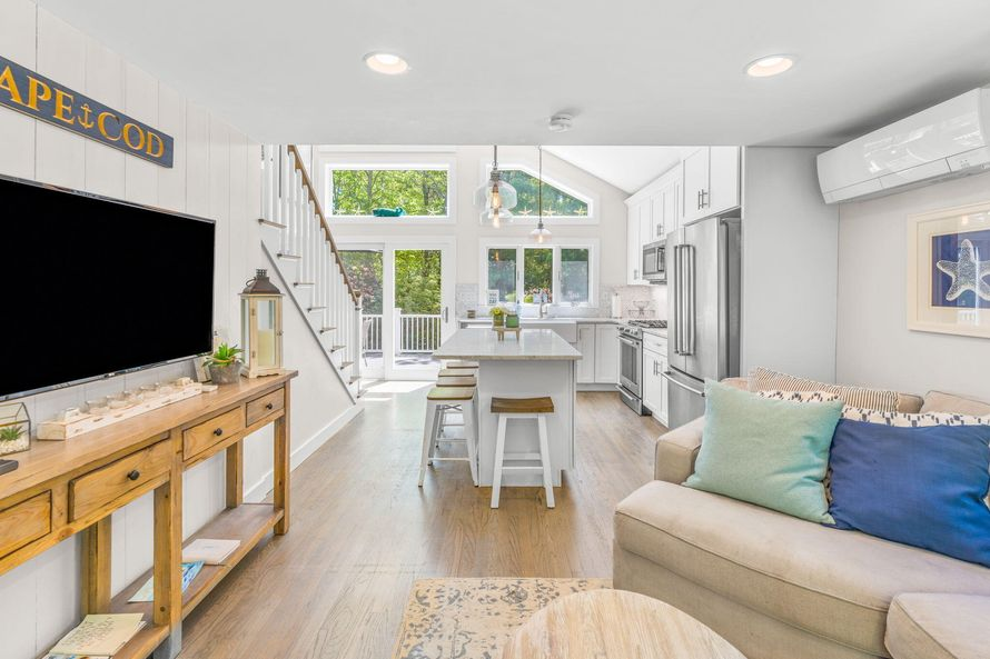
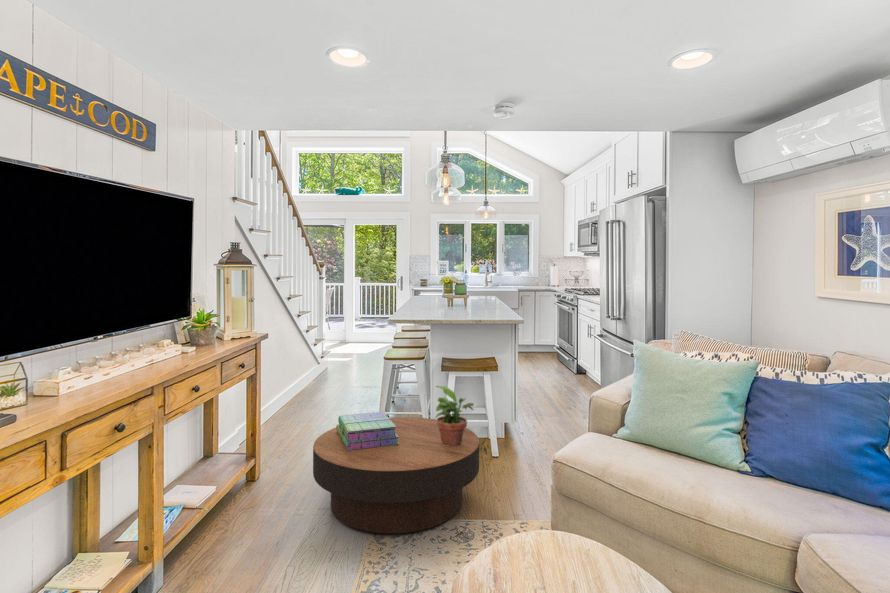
+ potted plant (456, 416)
+ coffee table (397, 469)
+ stack of books (366, 428)
